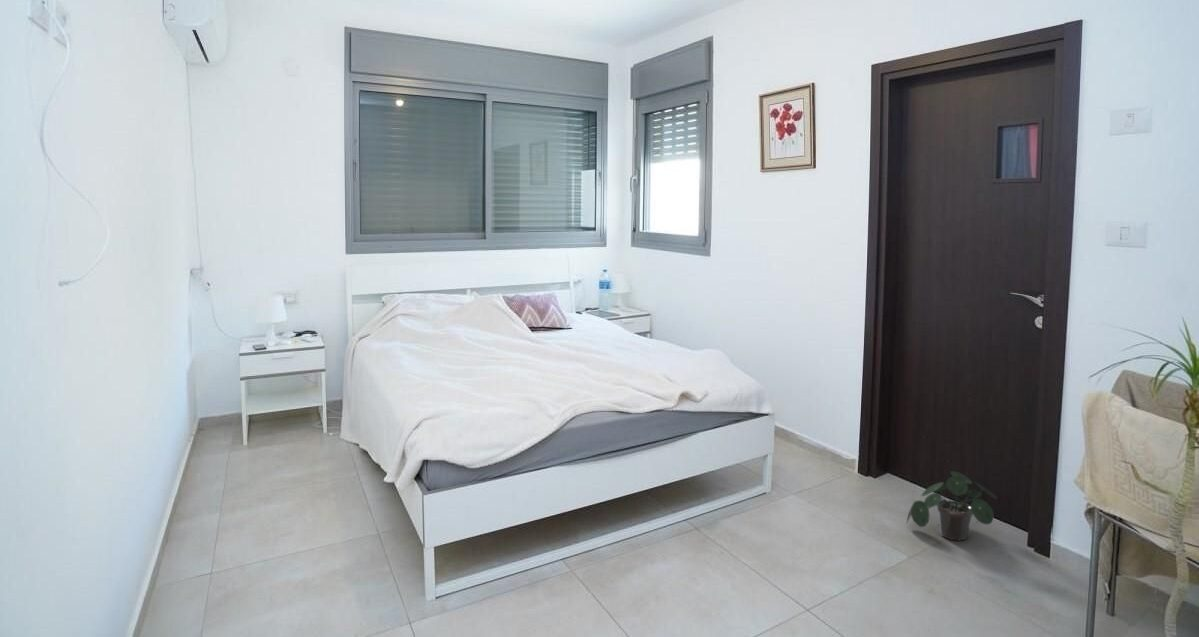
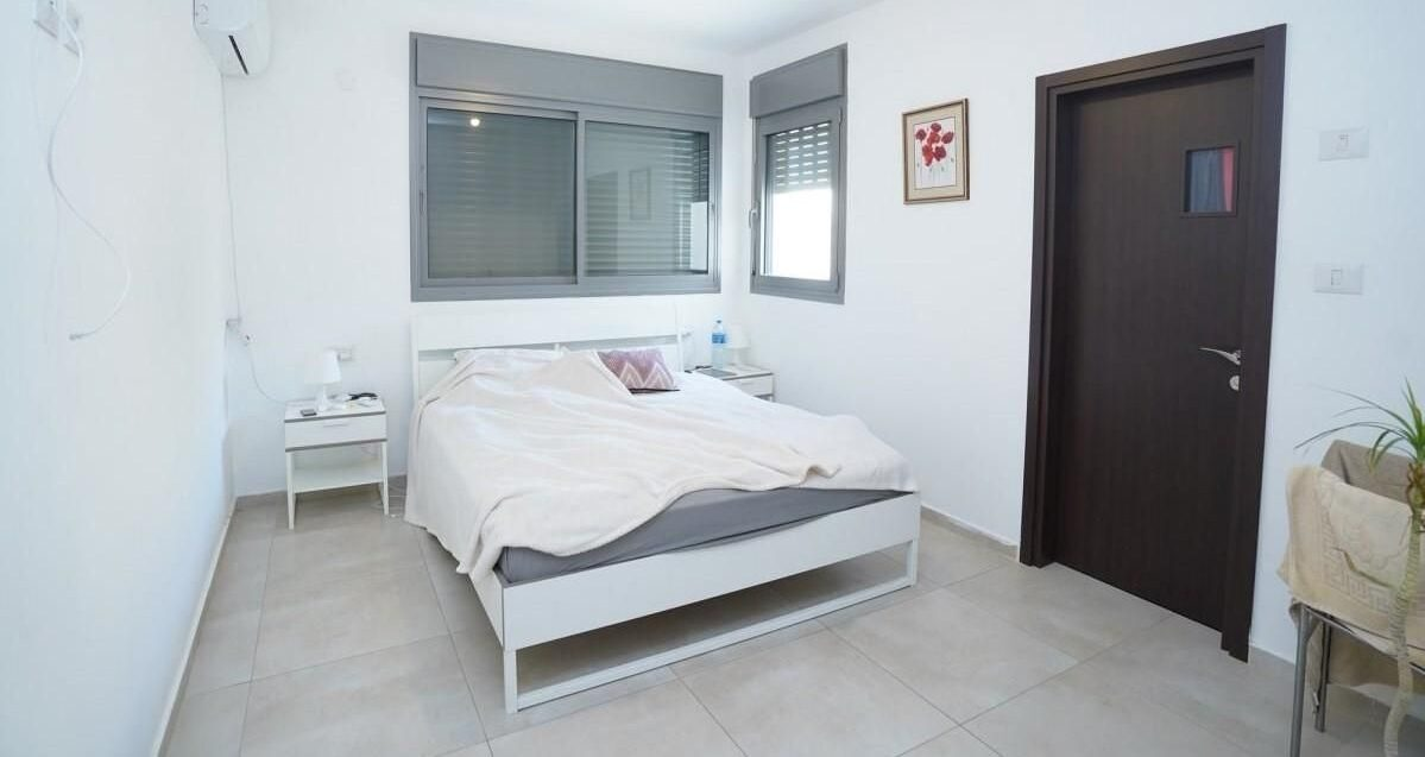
- potted plant (951, 503)
